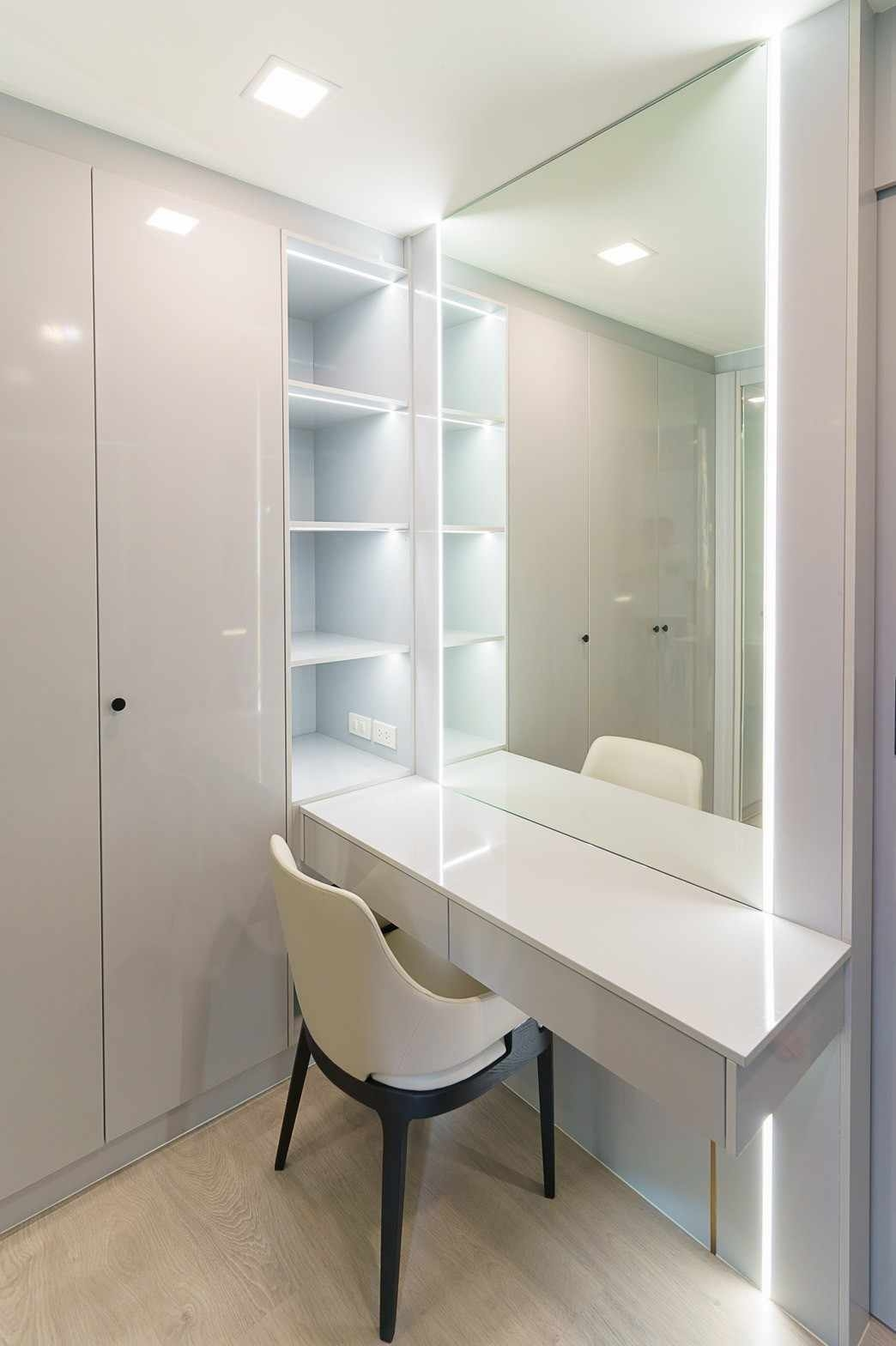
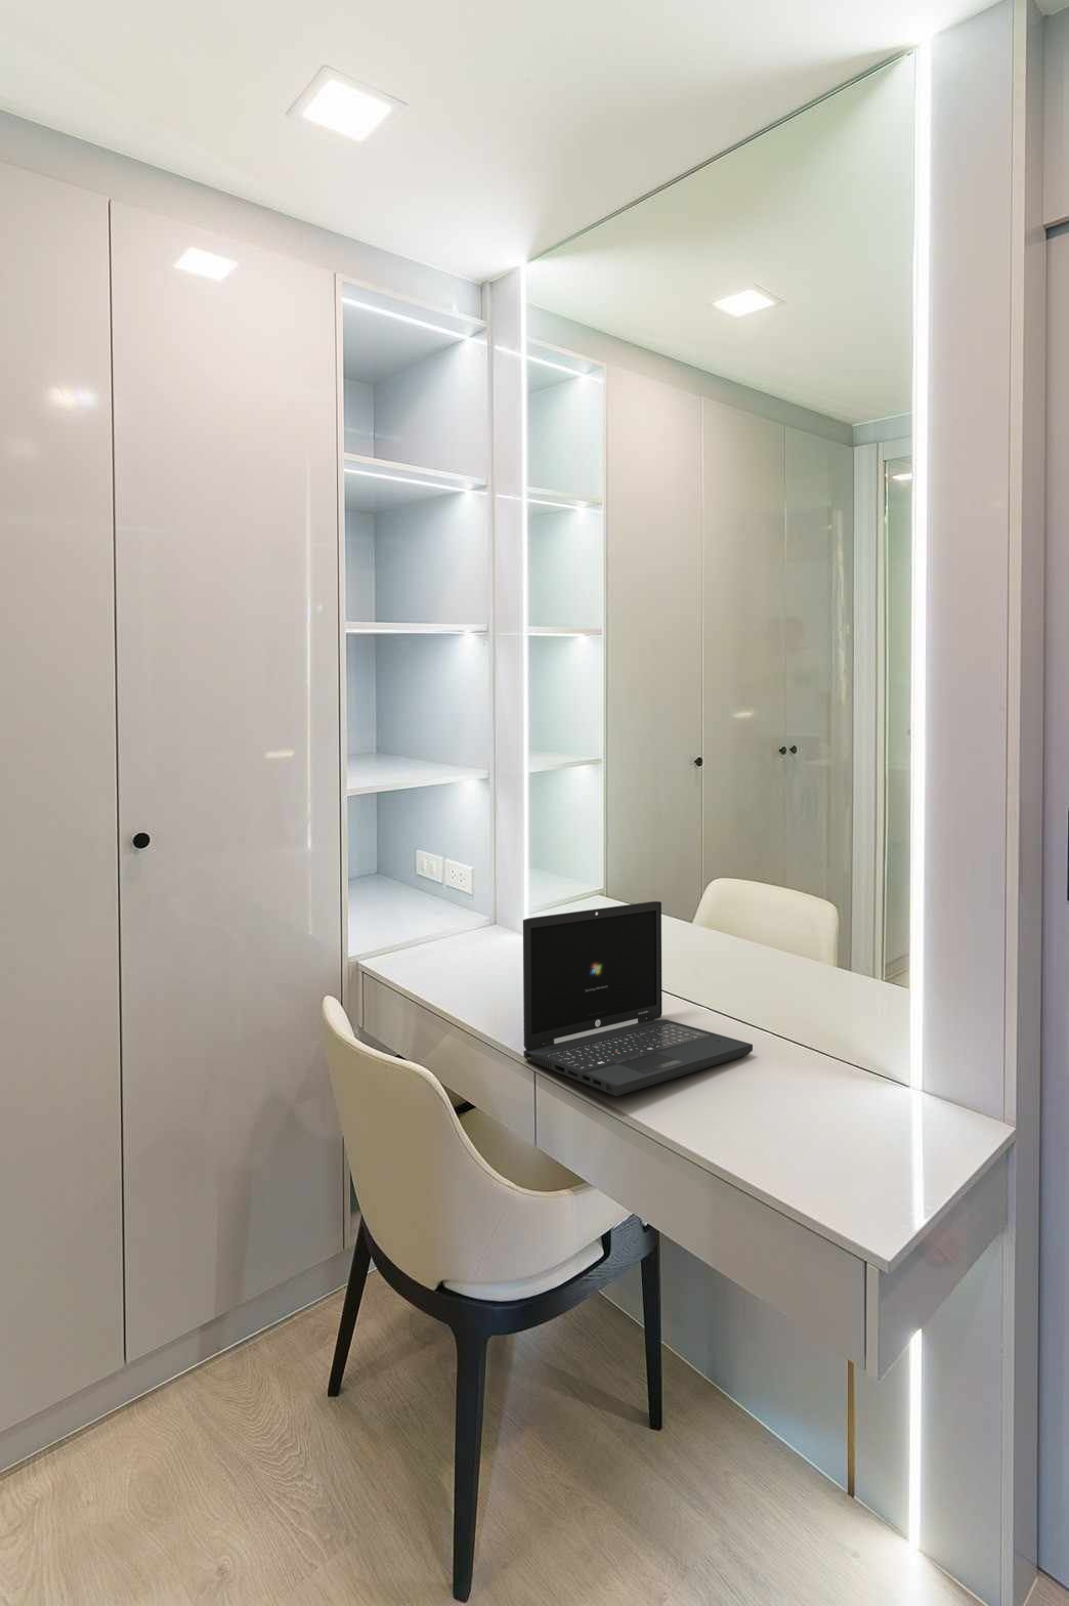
+ laptop (639, 988)
